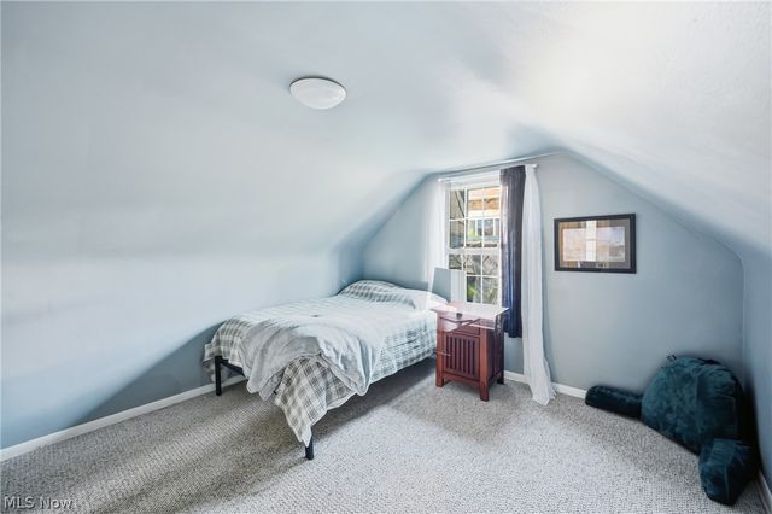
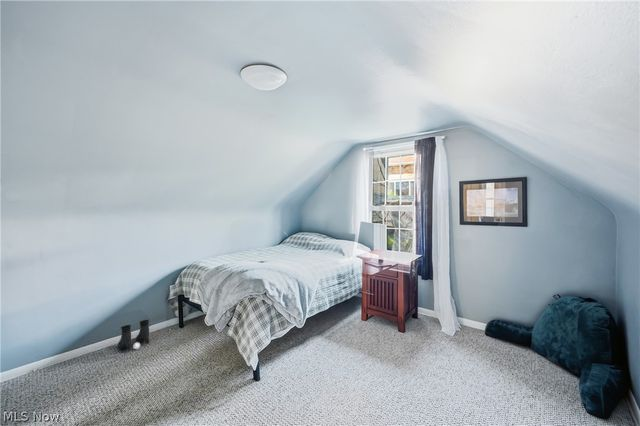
+ boots (130, 332)
